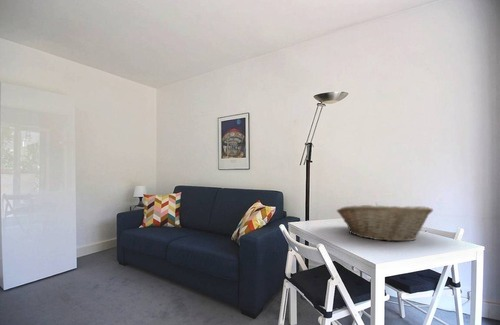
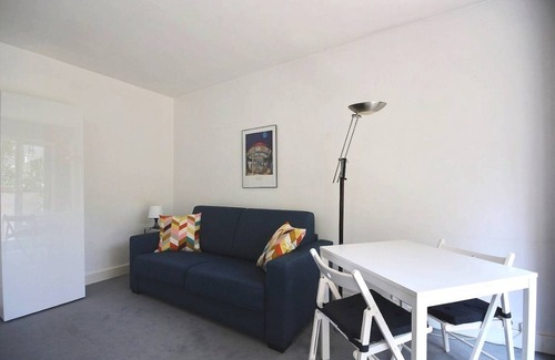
- fruit basket (381, 217)
